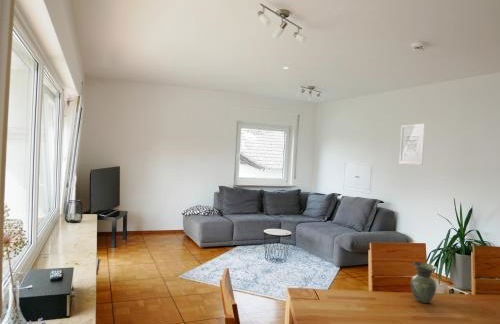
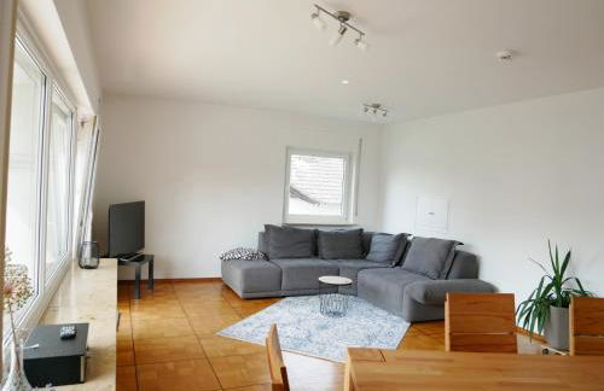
- wall art (411, 144)
- vase (423, 282)
